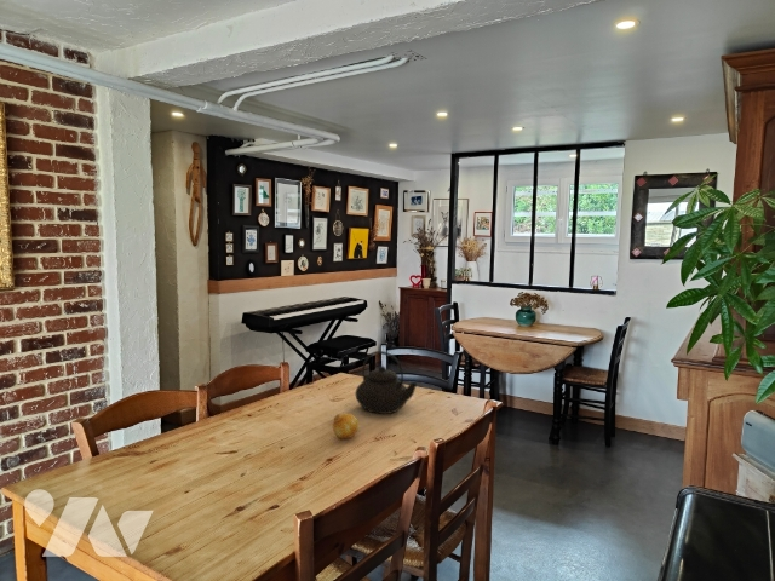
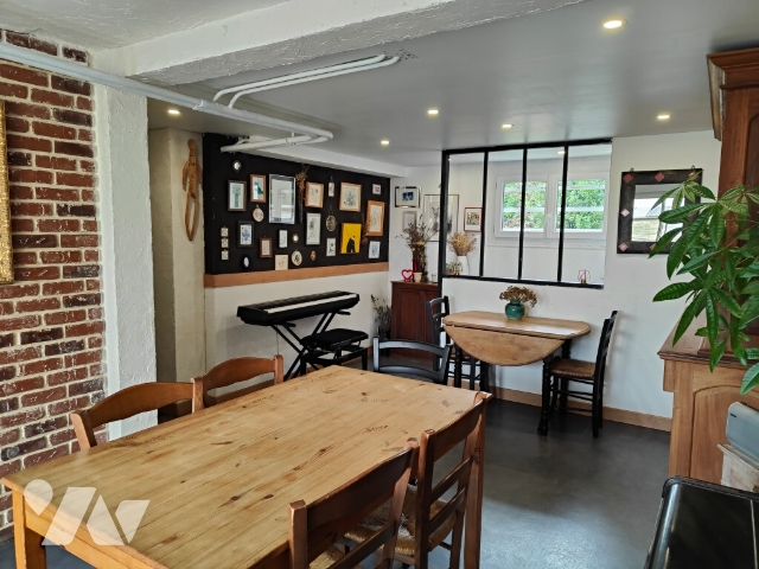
- fruit (345, 425)
- teapot (386, 380)
